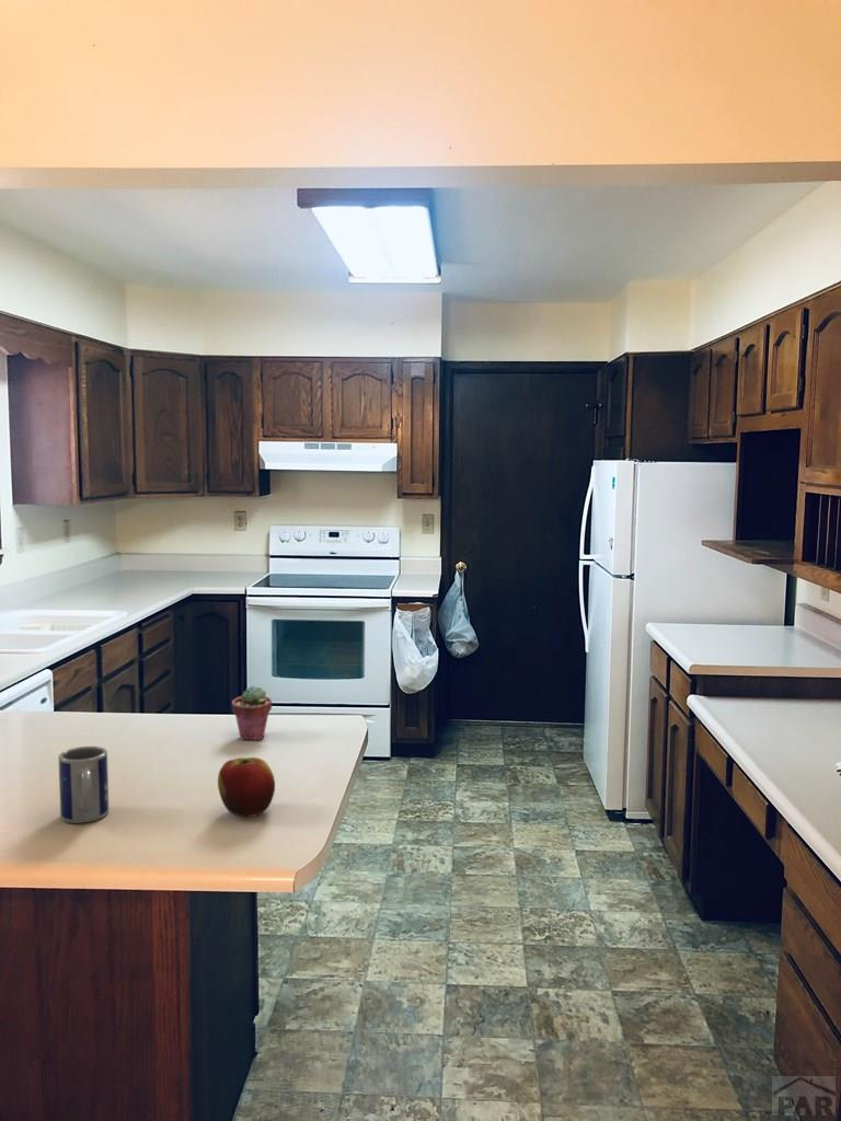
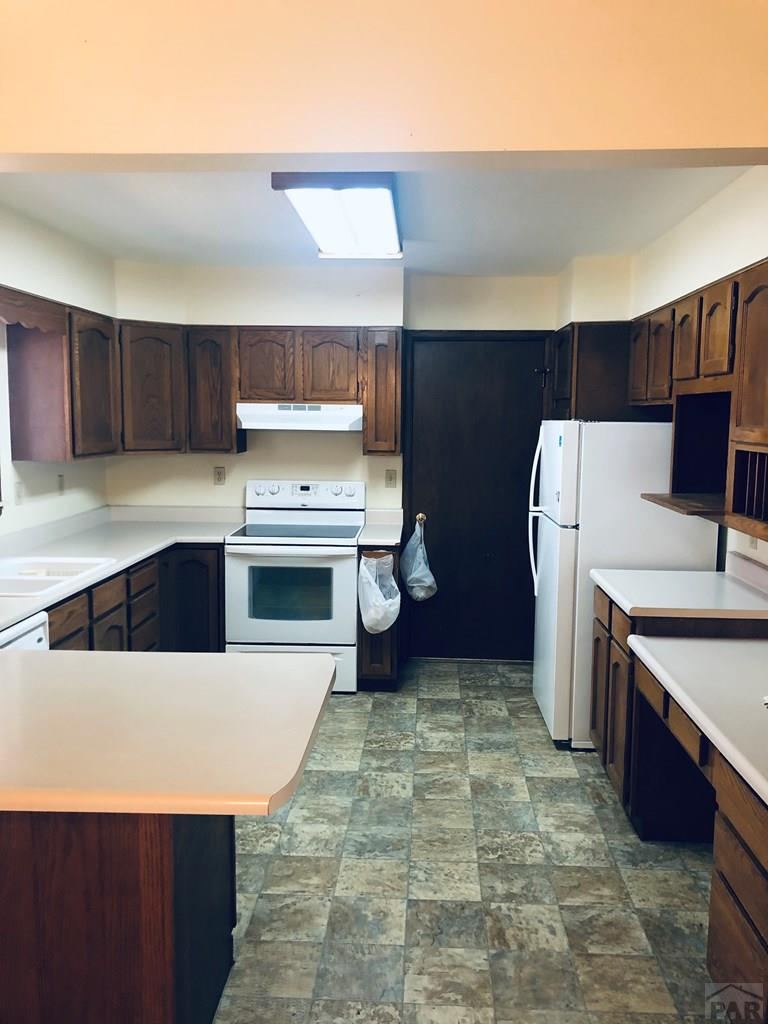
- mug (84, 787)
- apple (246, 786)
- potted succulent (252, 710)
